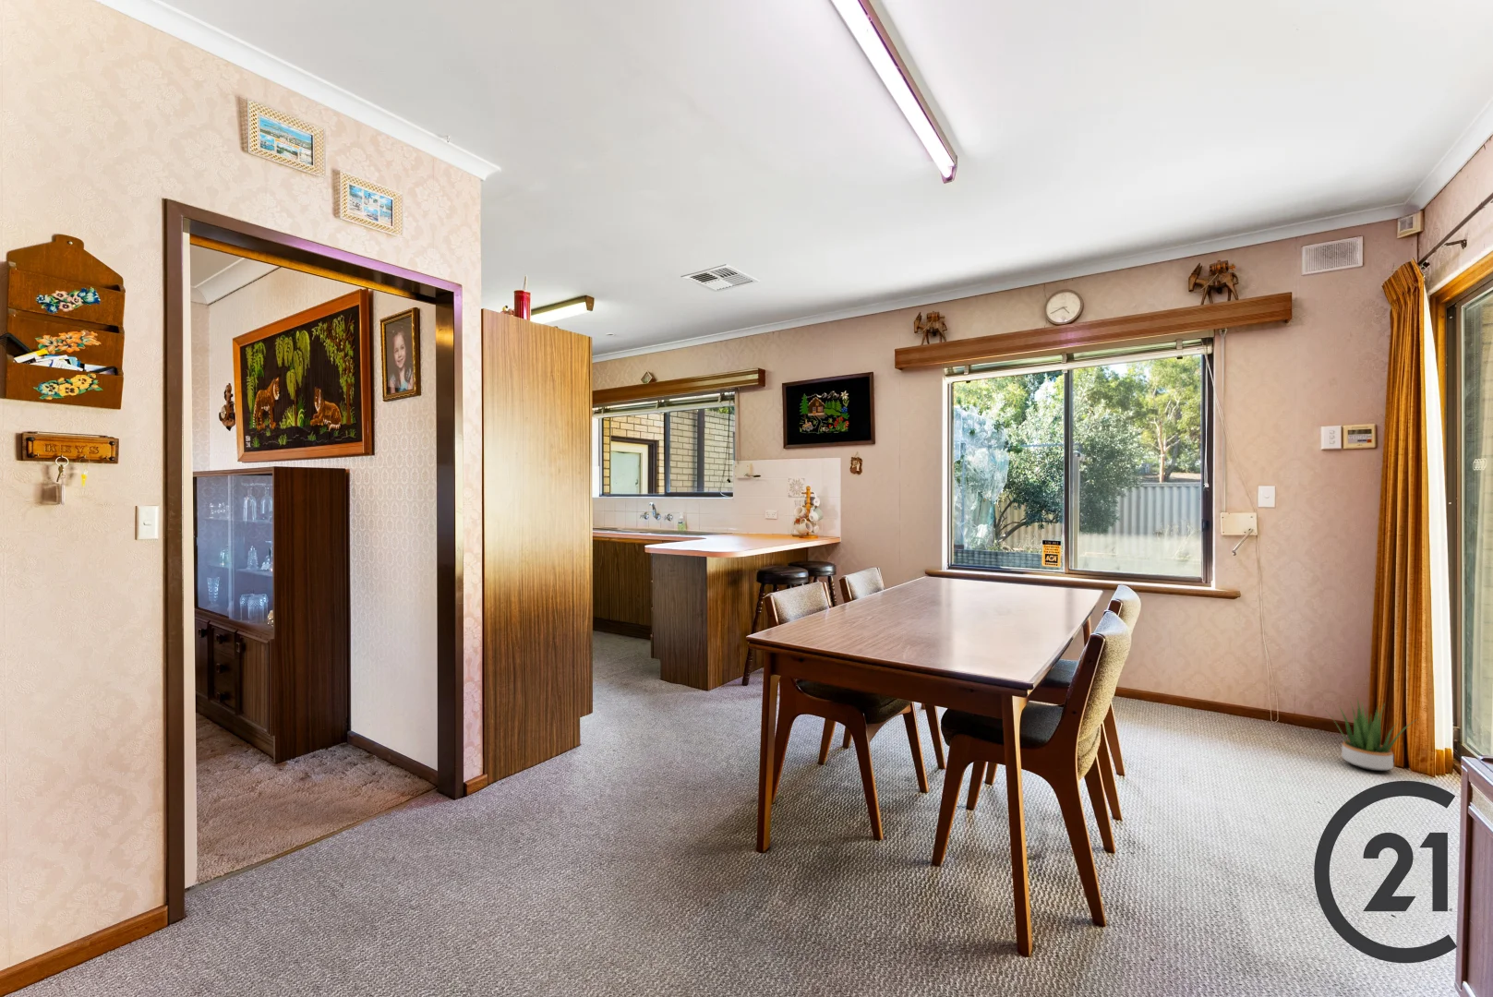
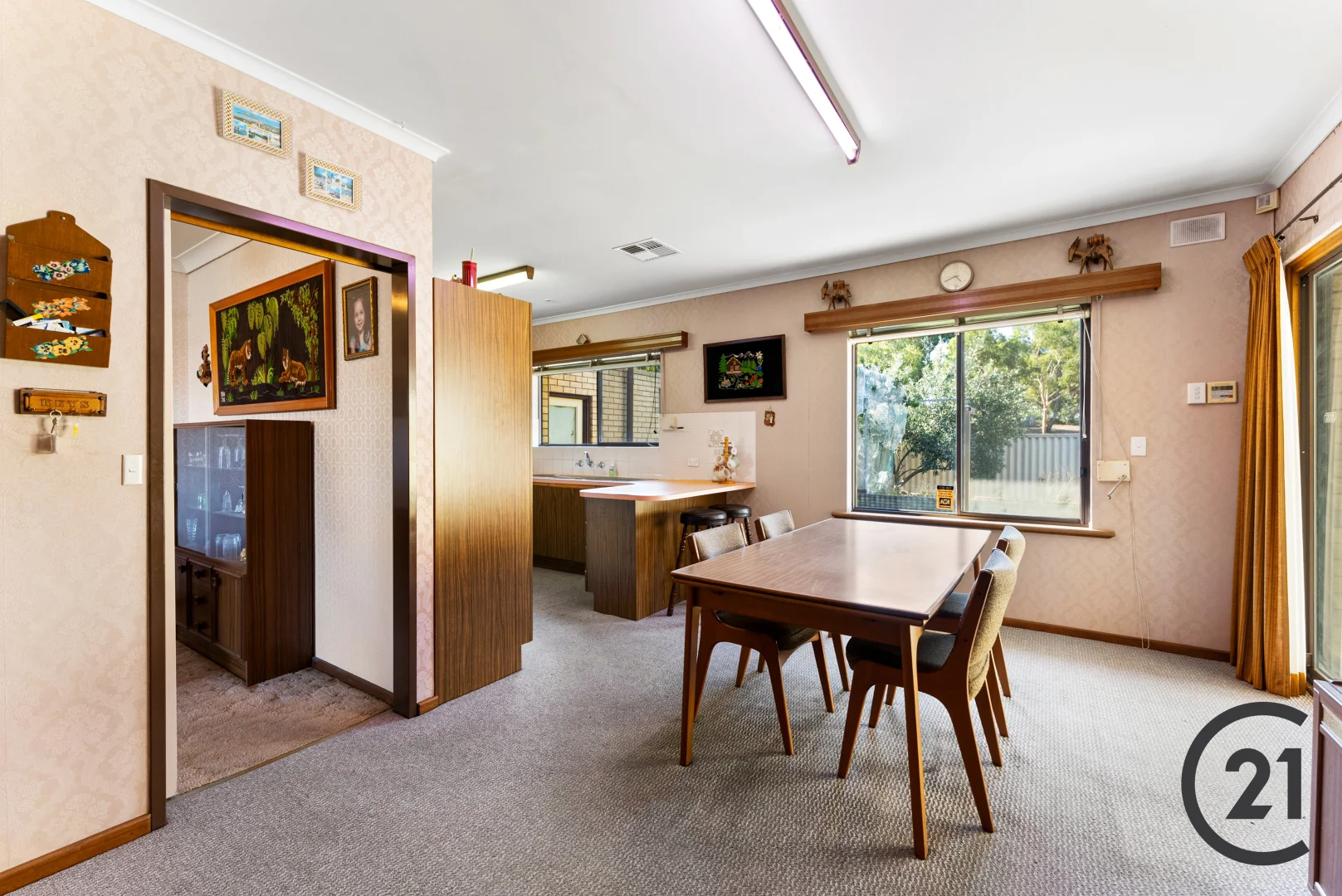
- potted plant (1366, 734)
